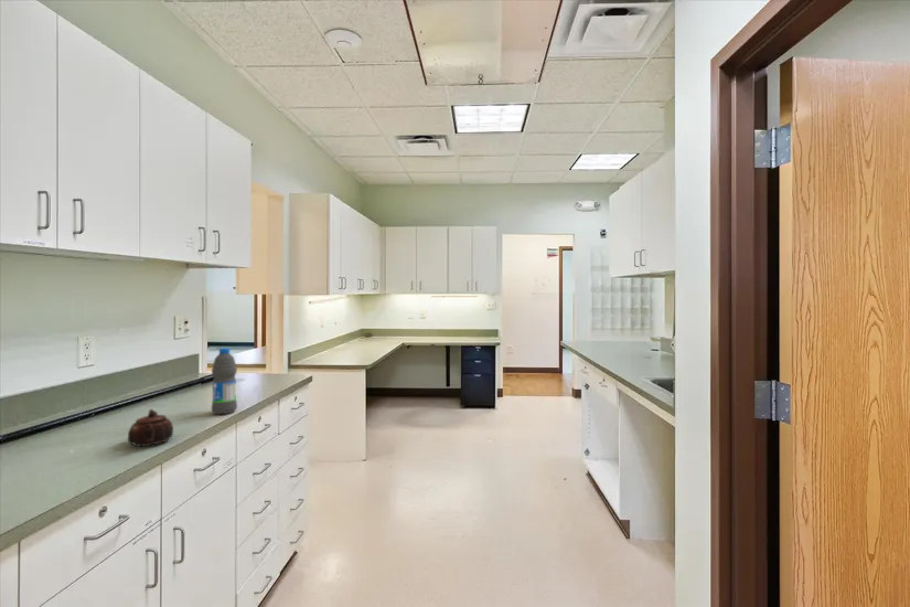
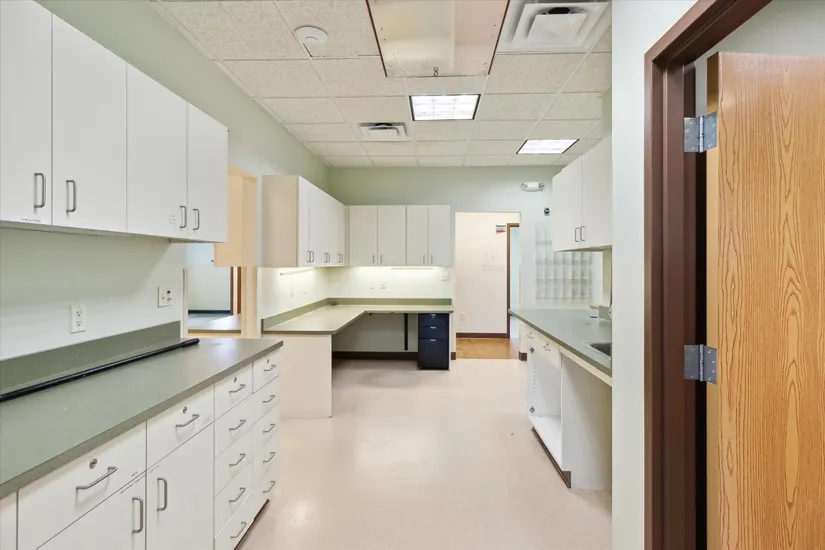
- water bottle (224, 380)
- teapot (151, 425)
